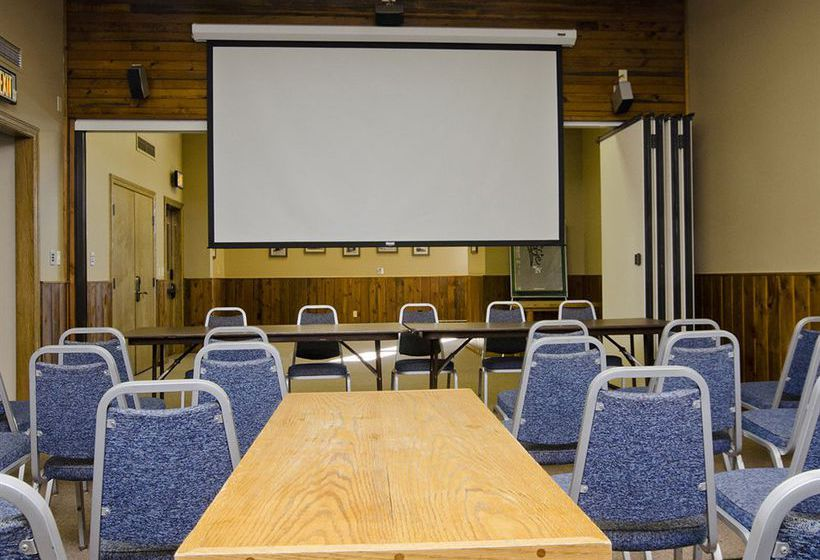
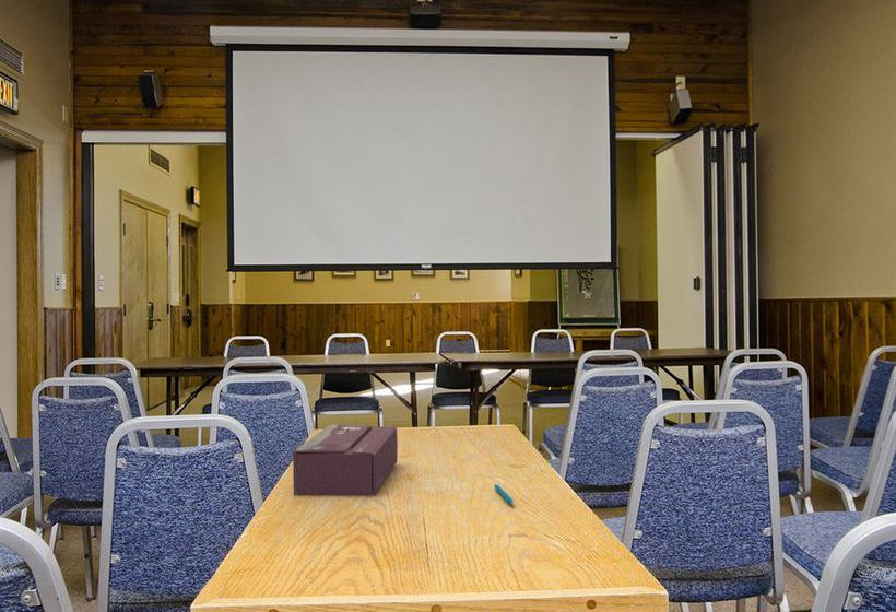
+ tissue box (350, 457)
+ pen (503, 493)
